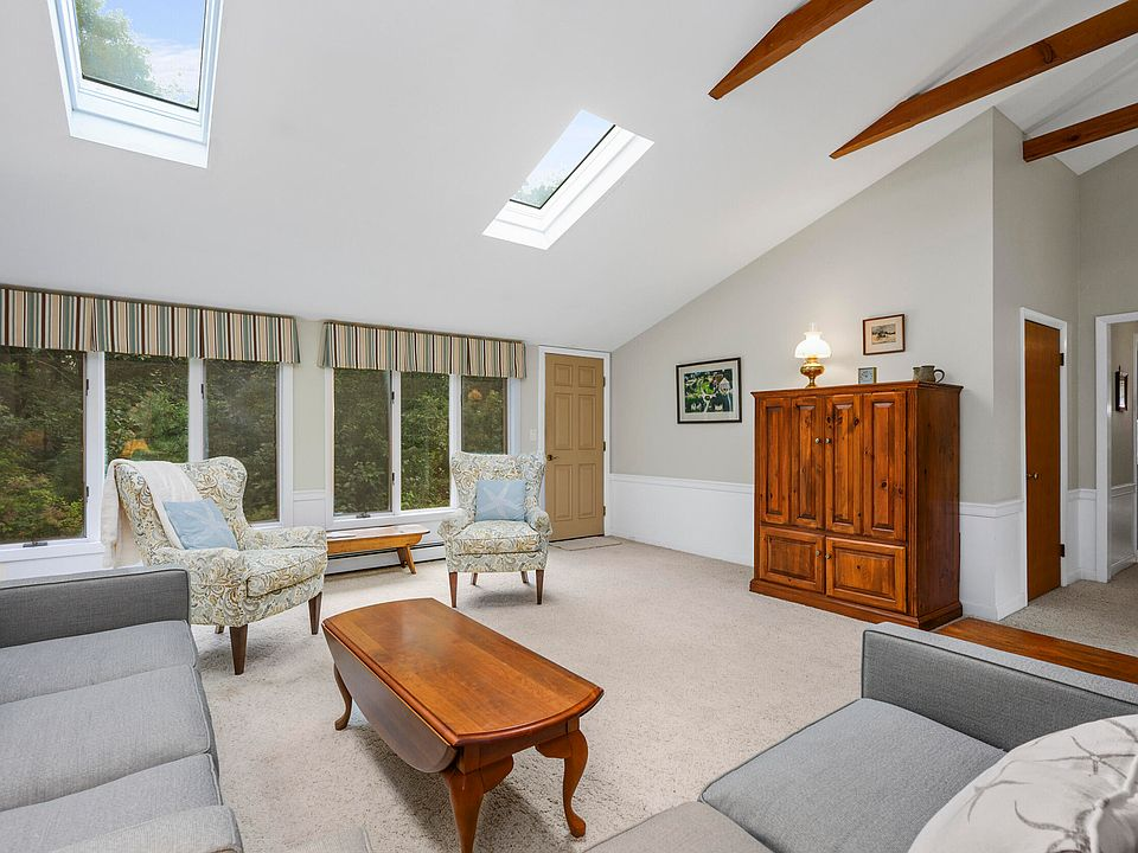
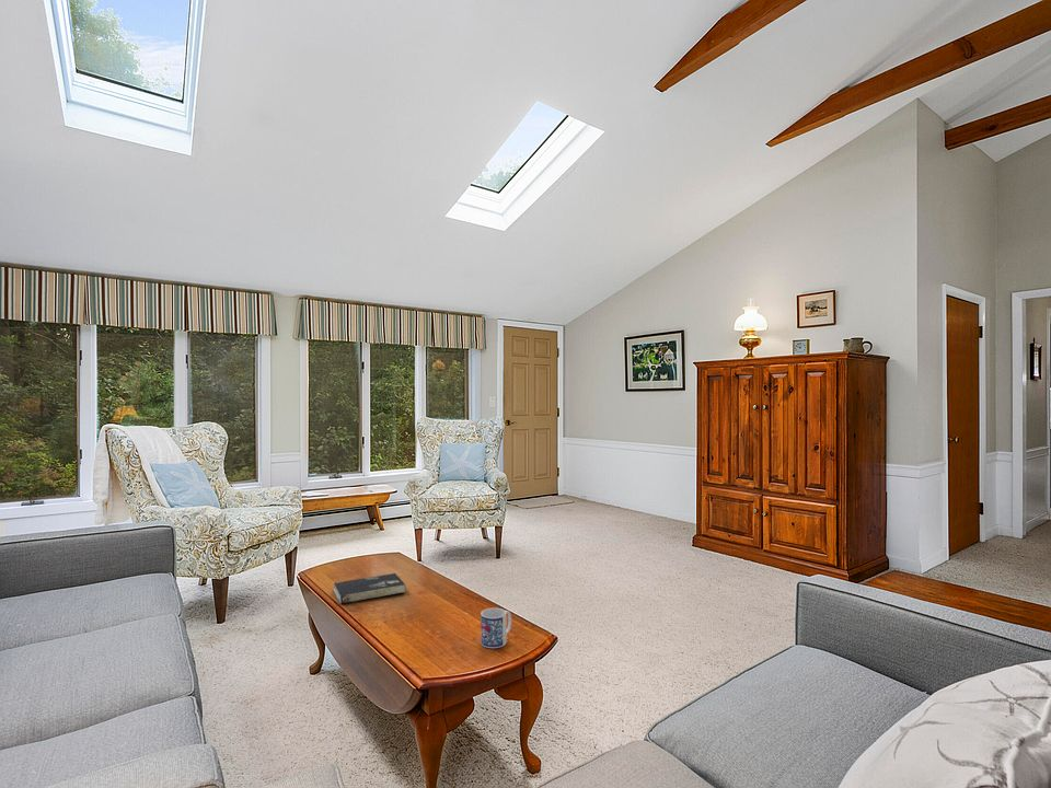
+ book (369, 588)
+ mug (497, 625)
